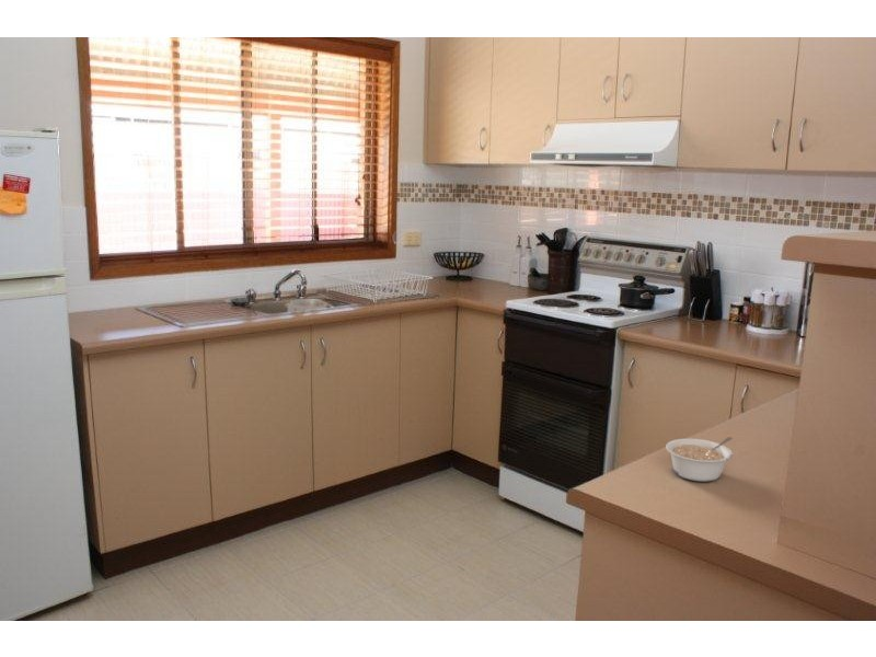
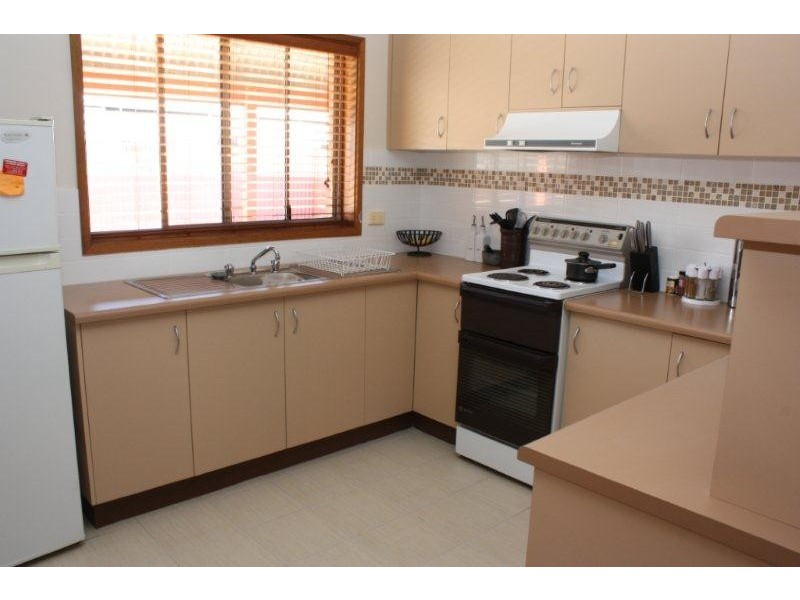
- legume (698, 458)
